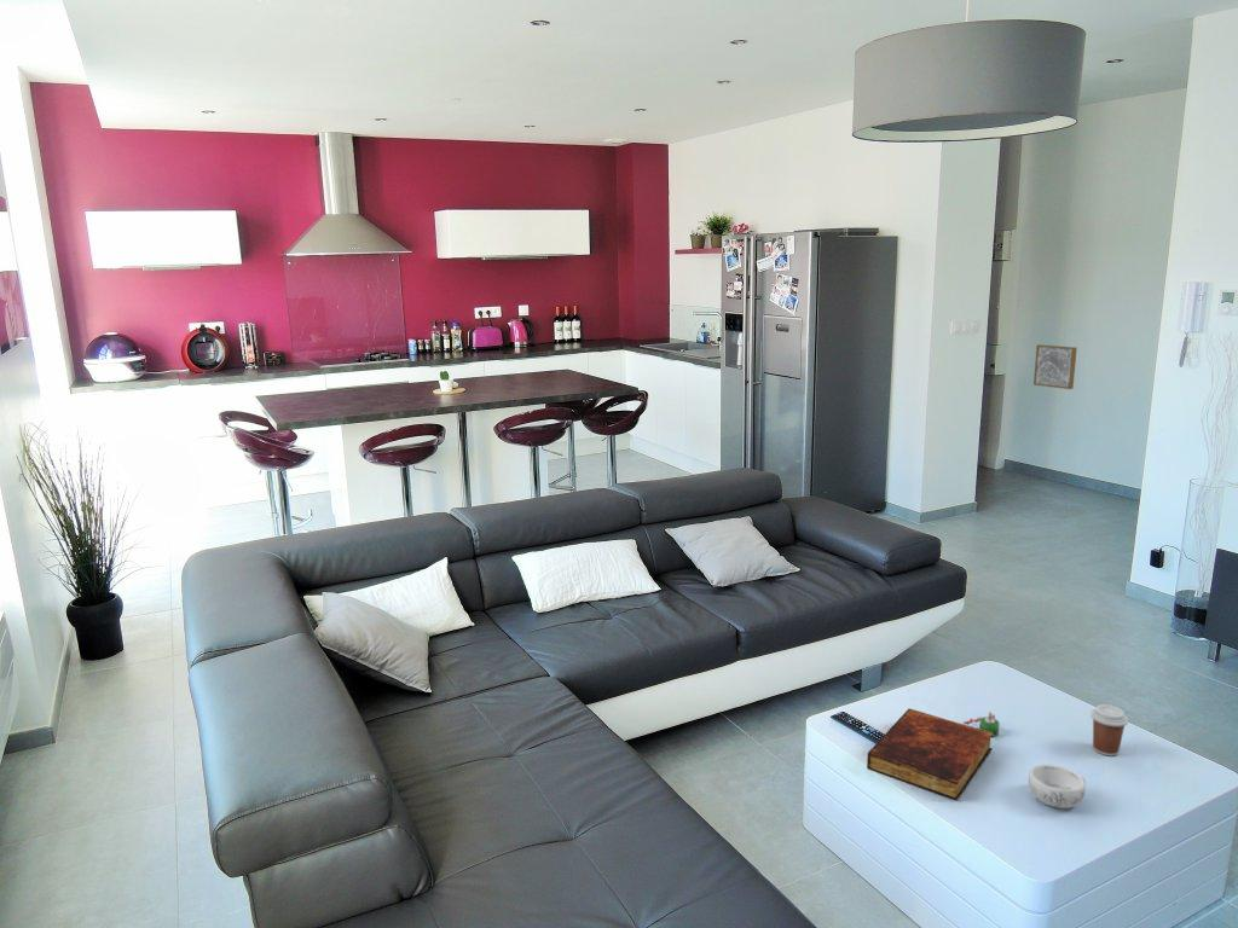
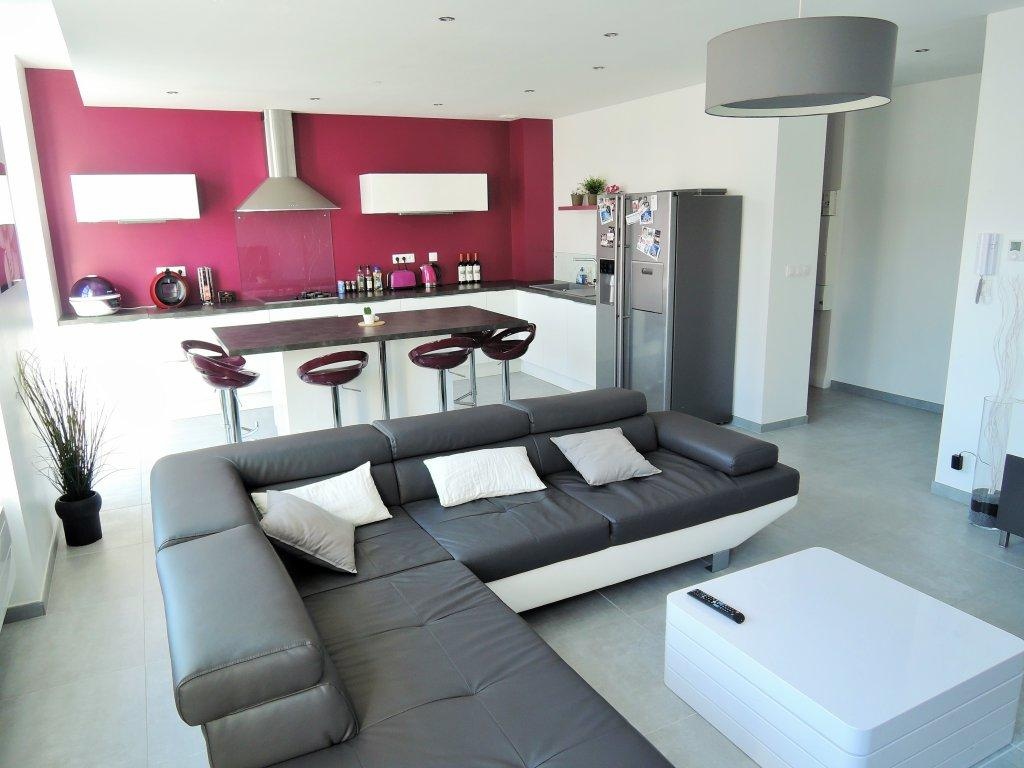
- coffee cup (1107, 730)
- candle (985, 718)
- decorative bowl (1059, 787)
- book (930, 750)
- wall art (1054, 366)
